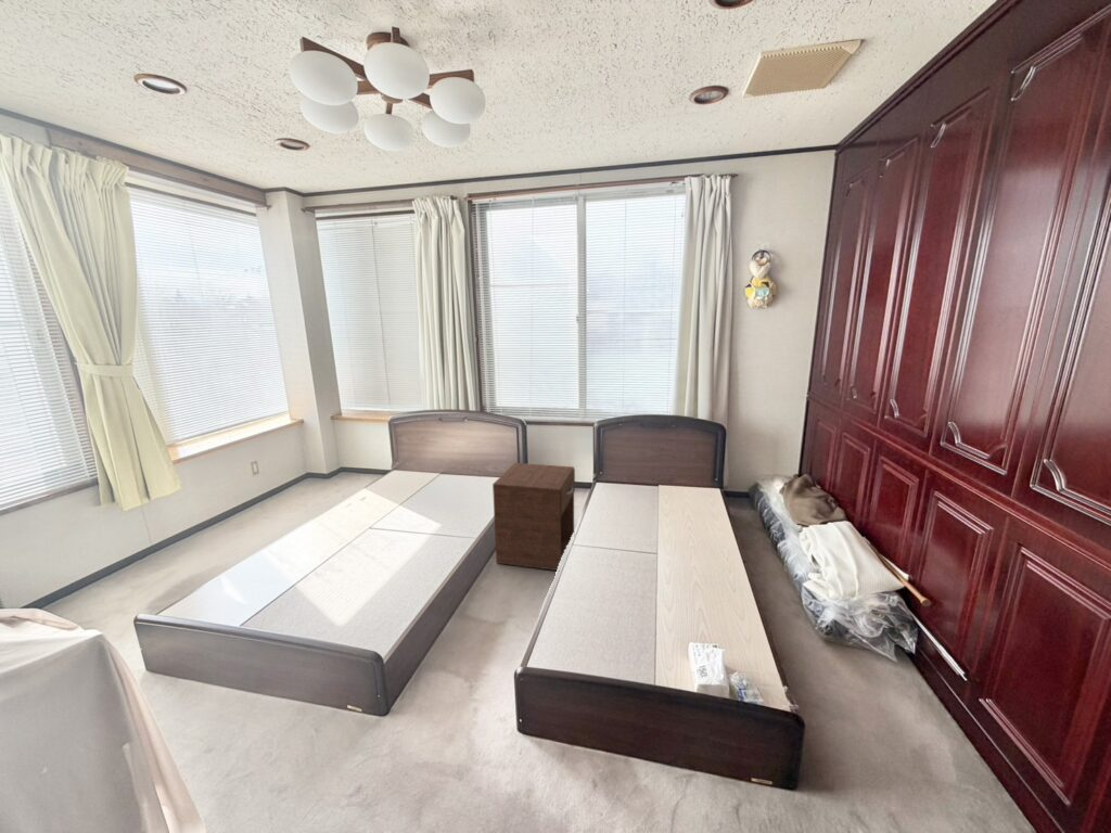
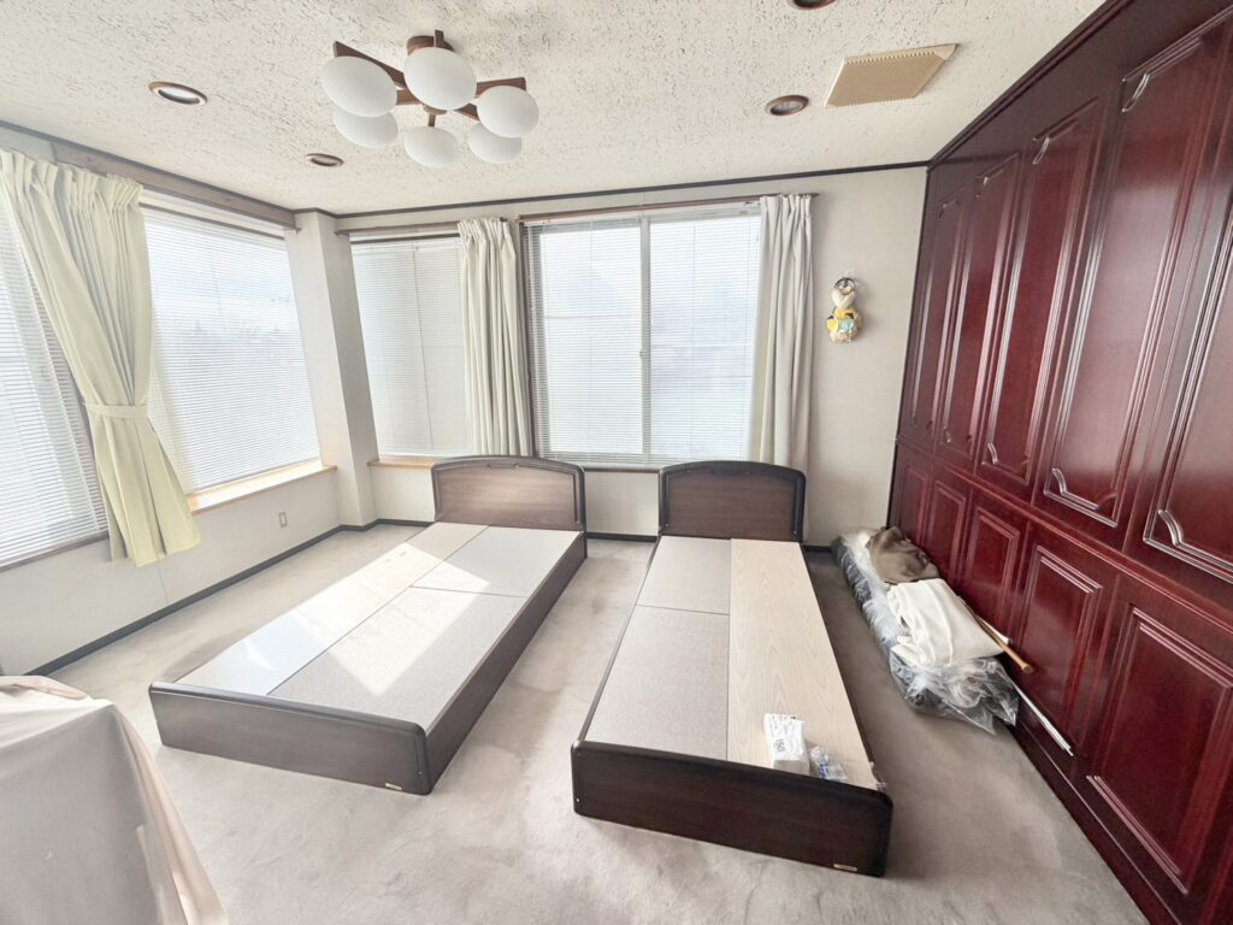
- nightstand (538, 513)
